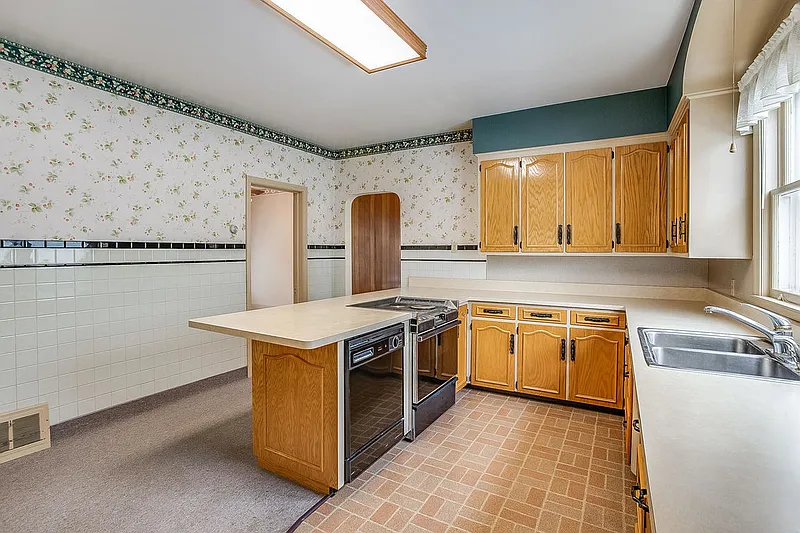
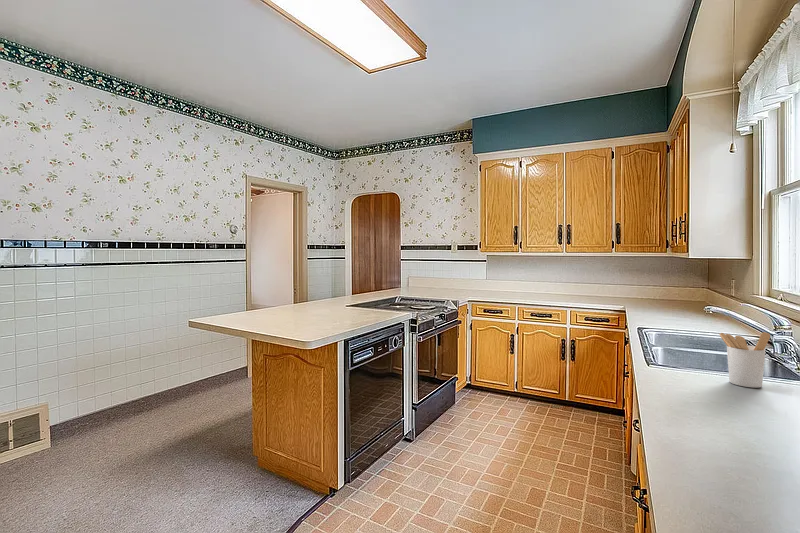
+ utensil holder (741, 357)
